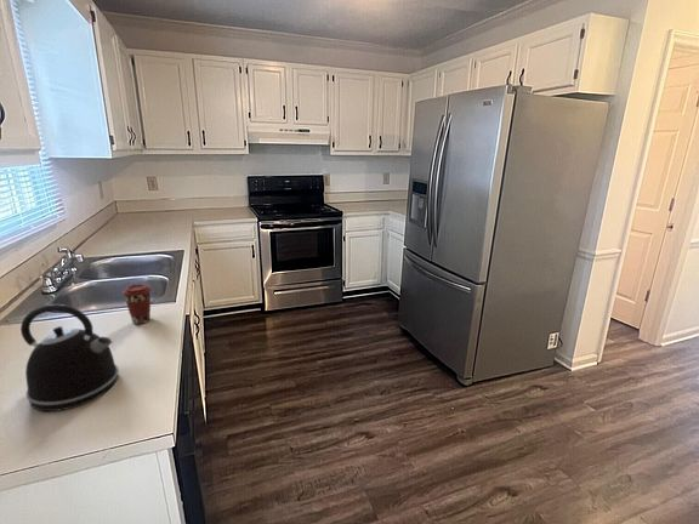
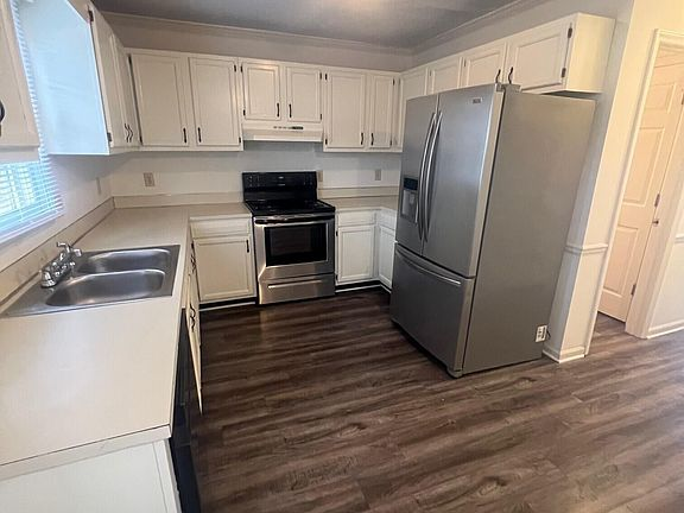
- kettle (67, 347)
- coffee cup (138, 303)
